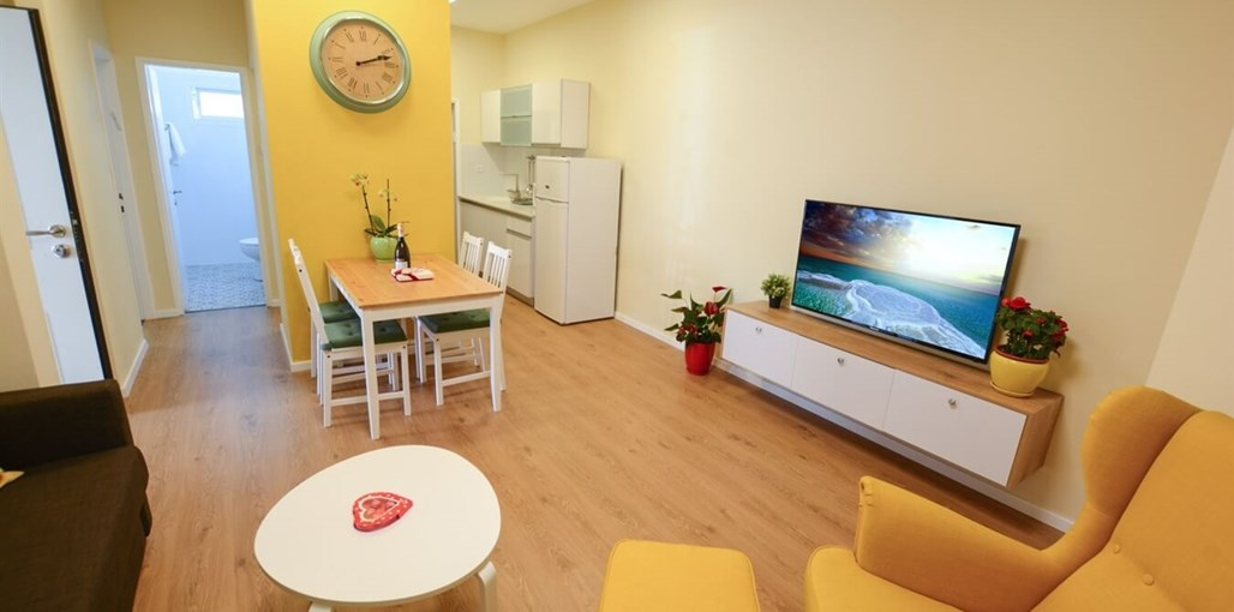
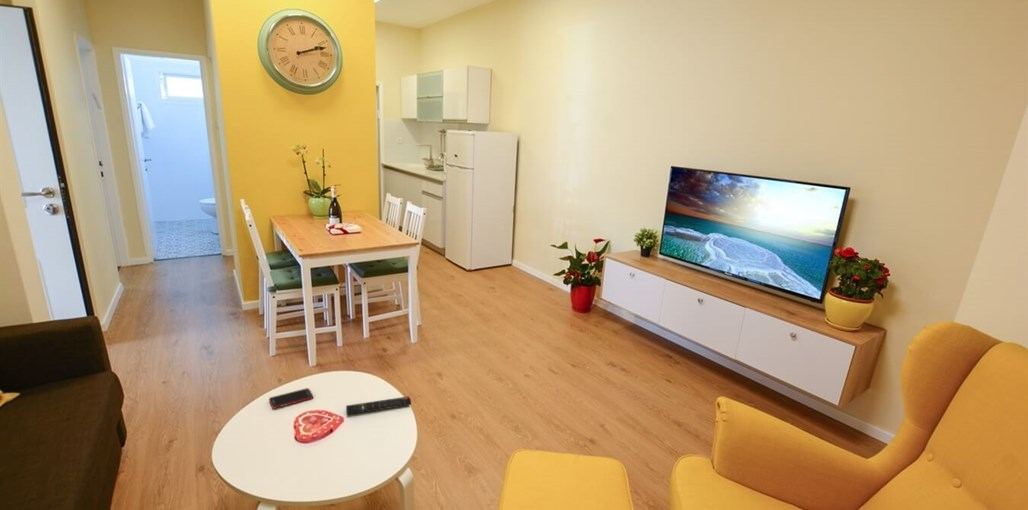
+ remote control (379, 405)
+ cell phone (291, 398)
